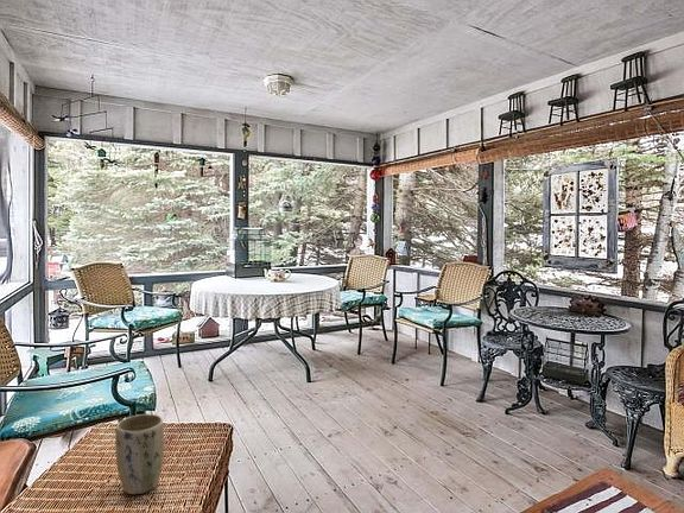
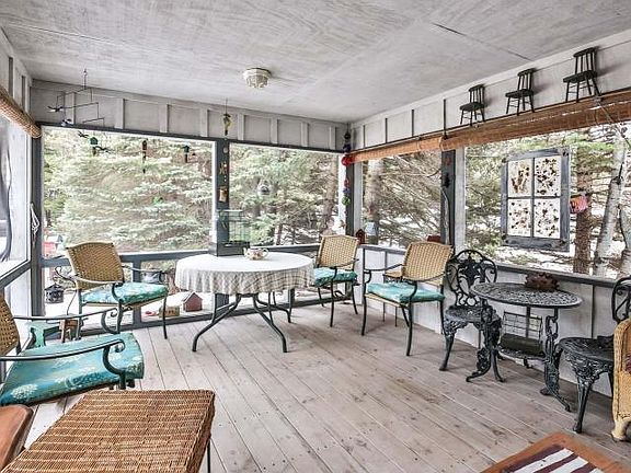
- plant pot (140, 454)
